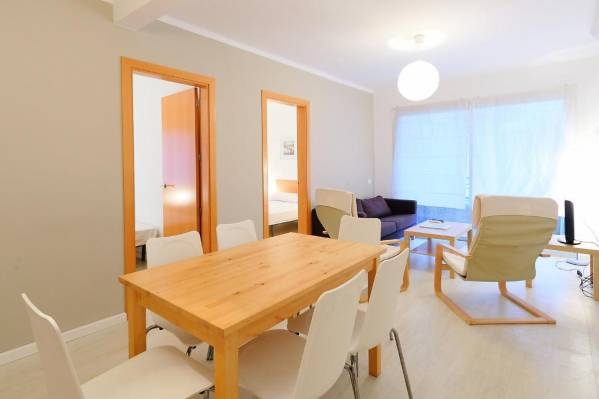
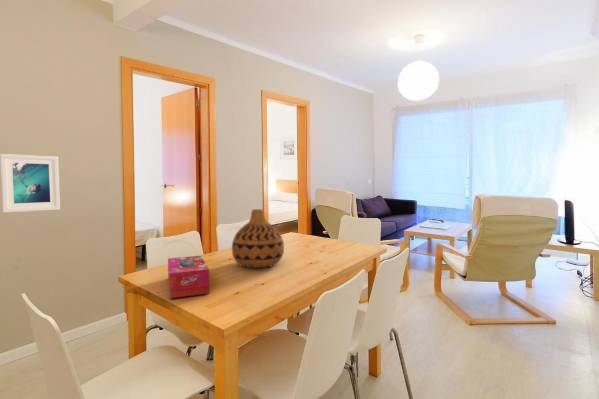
+ vase (258, 237)
+ tissue box (187, 274)
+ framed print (31, 183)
